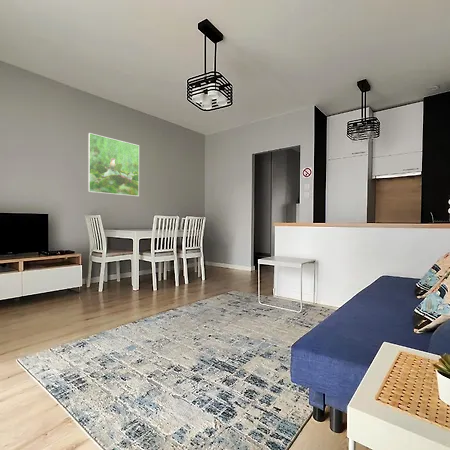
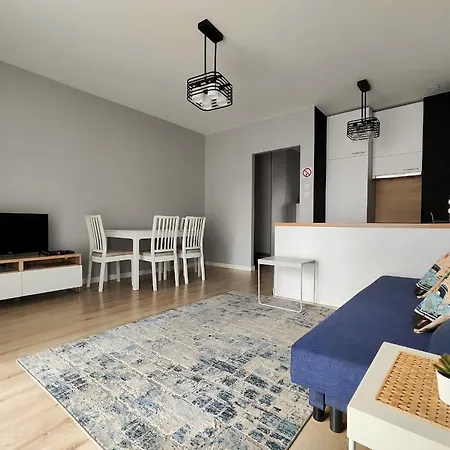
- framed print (115, 166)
